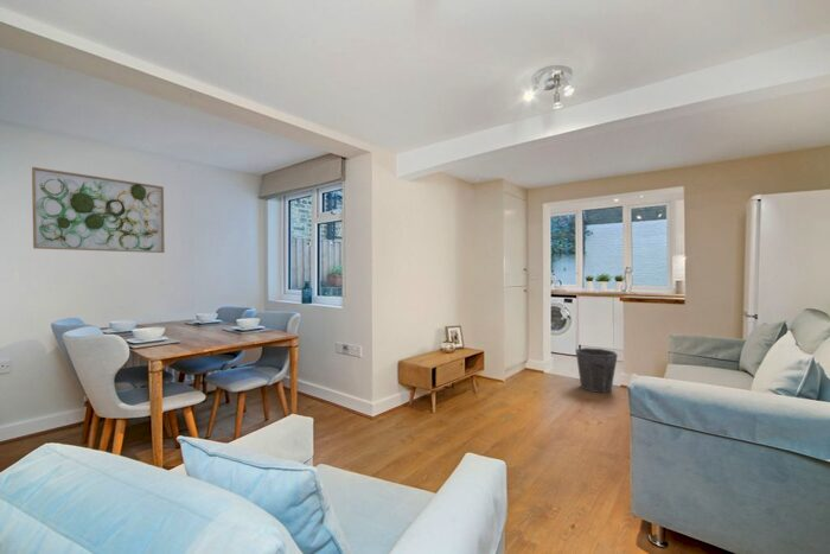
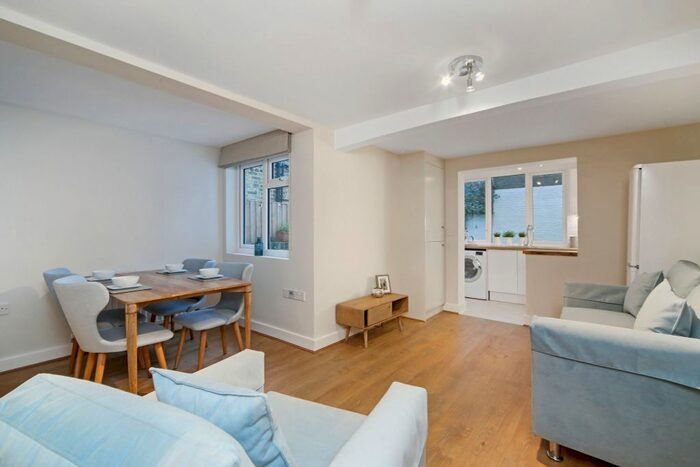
- waste bin (595, 370)
- wall art (104, 214)
